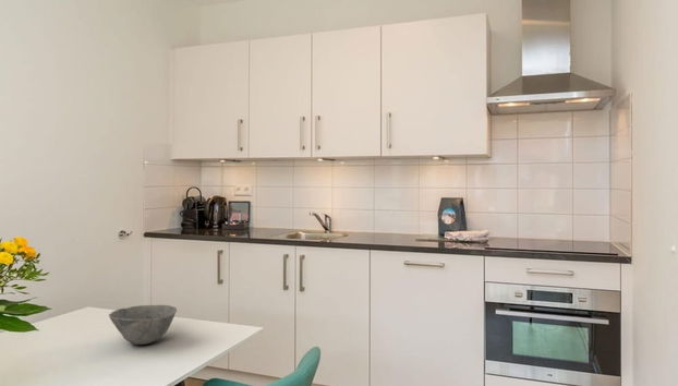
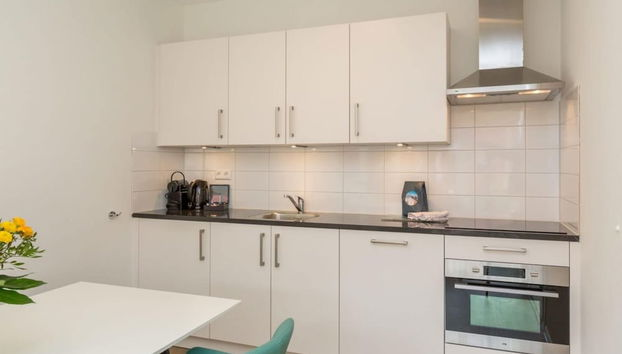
- bowl (143, 326)
